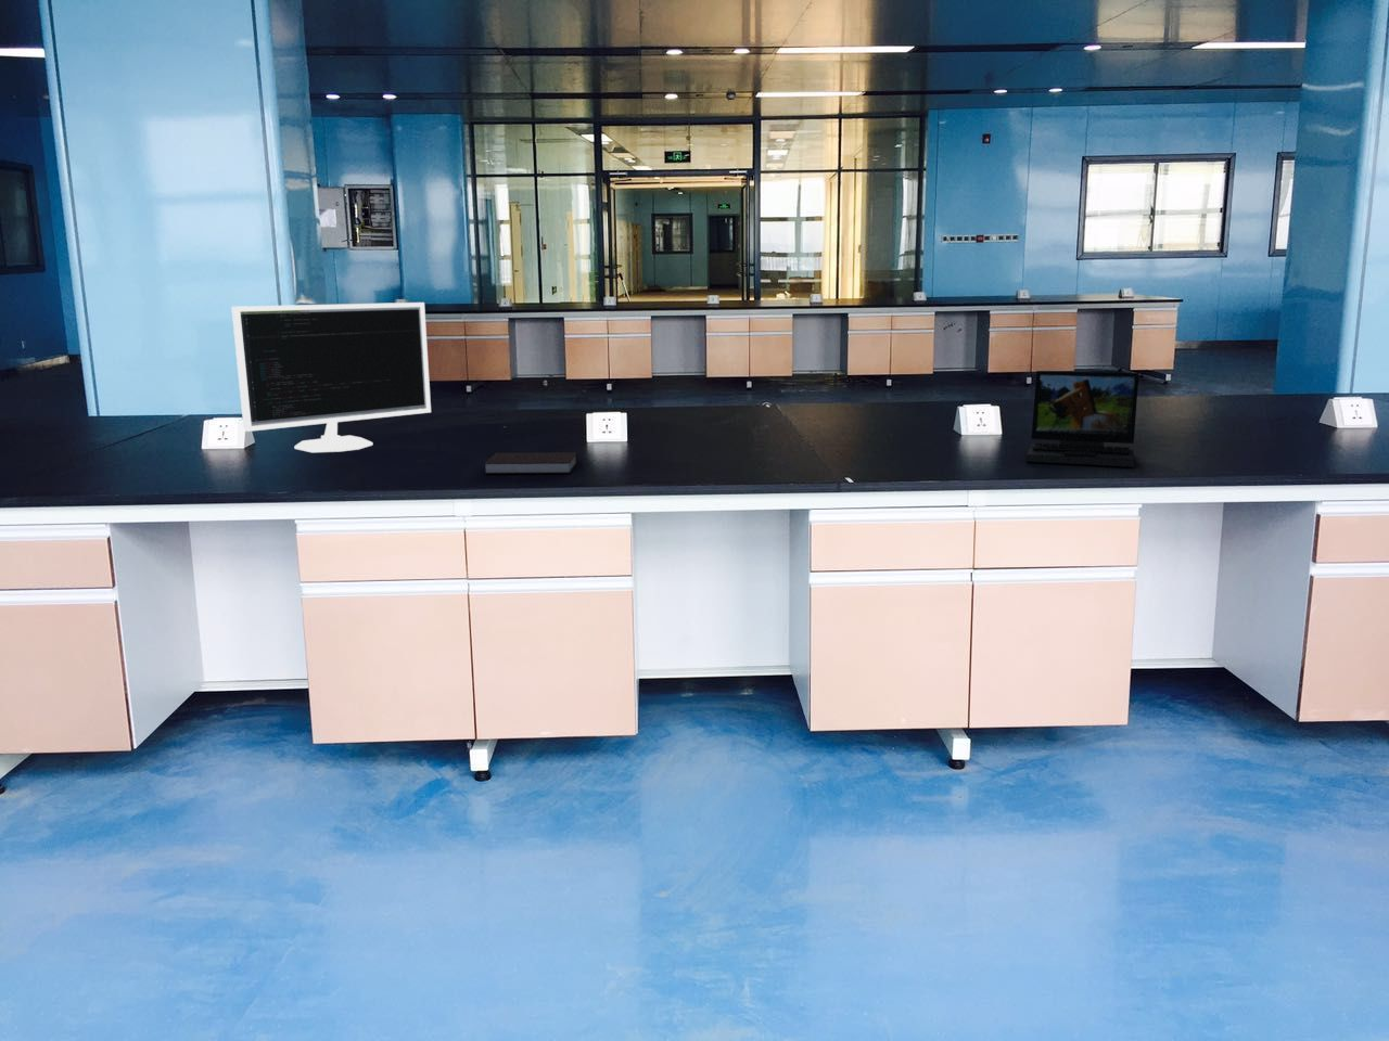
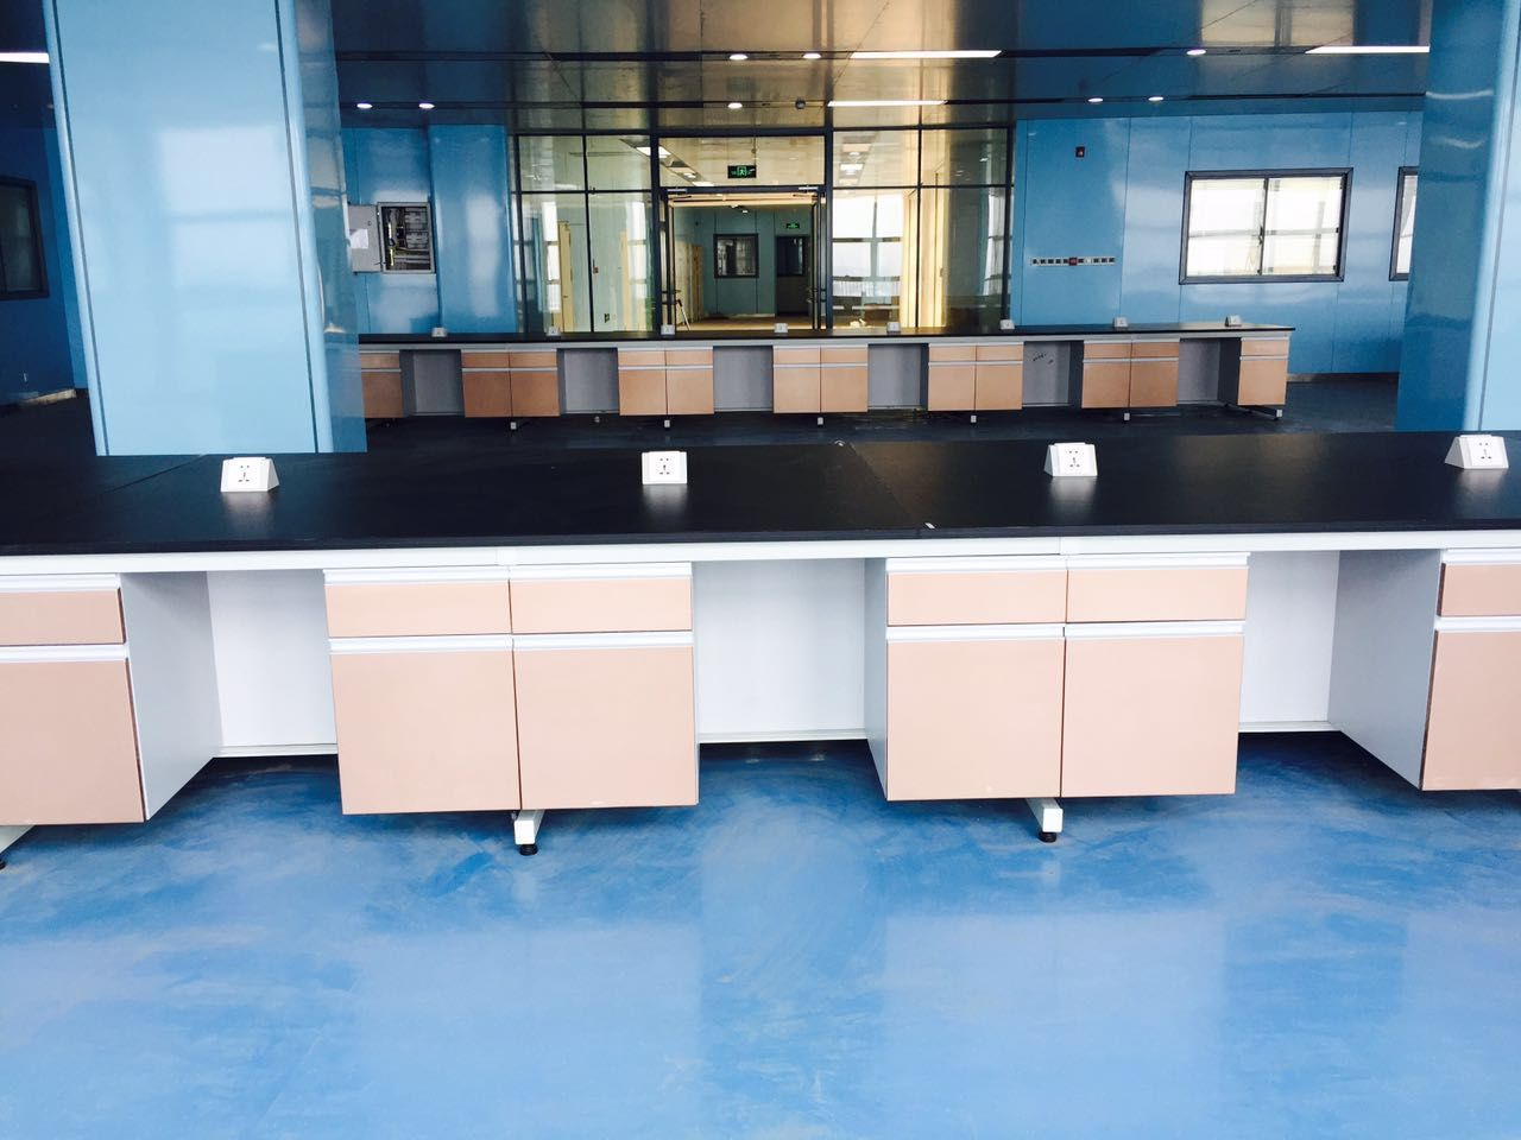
- computer monitor (332, 376)
- notebook (532, 461)
- laptop (1083, 416)
